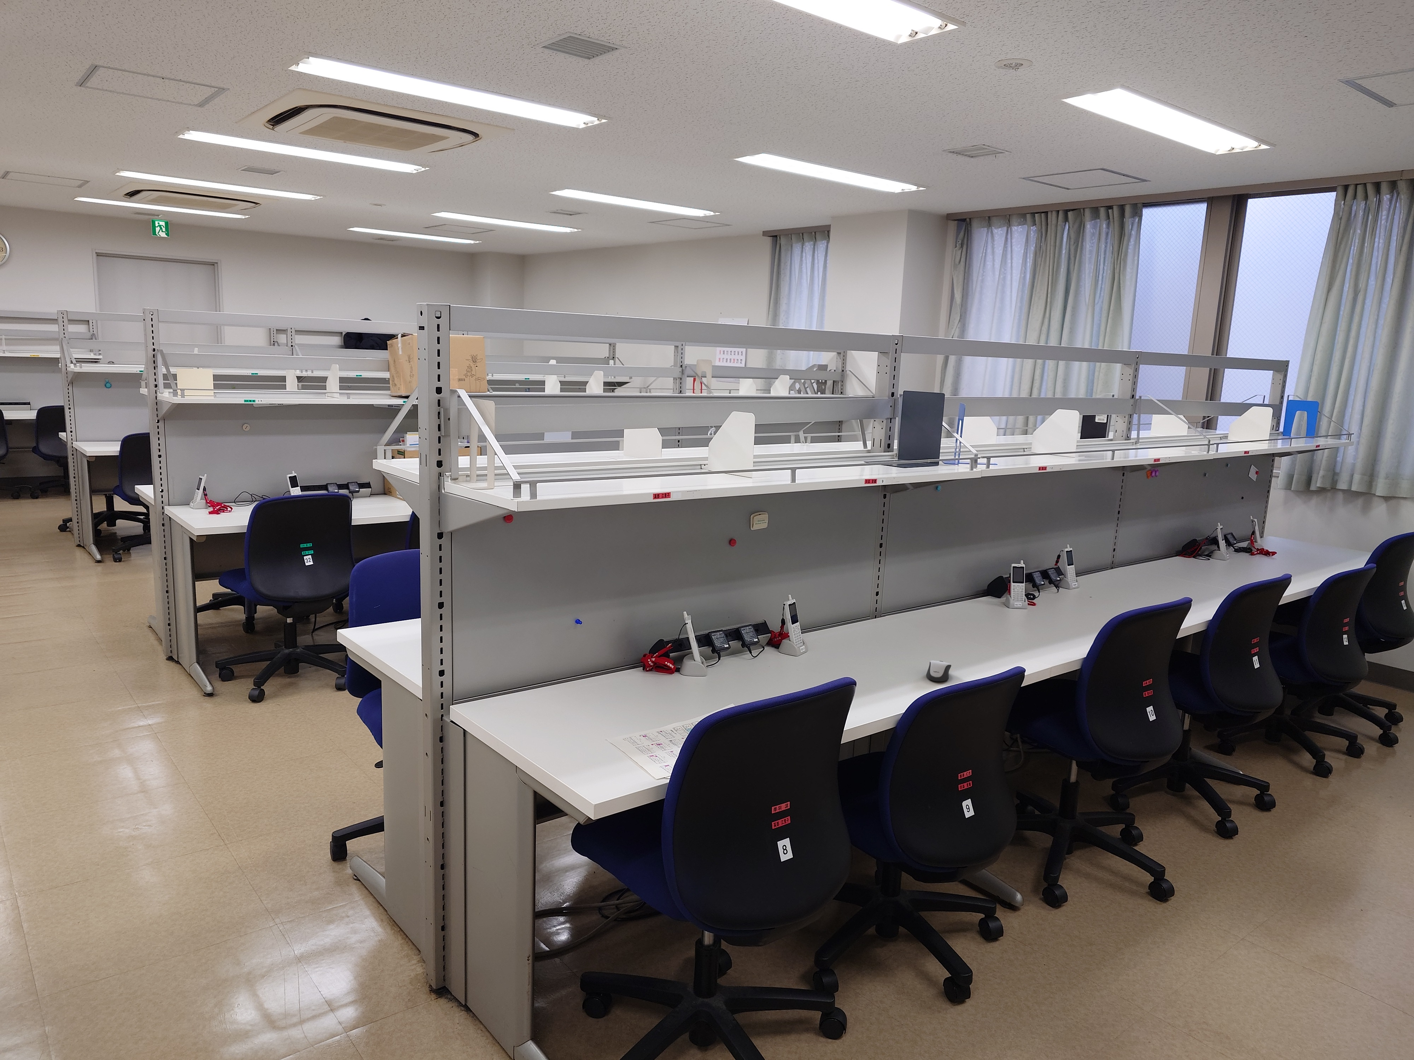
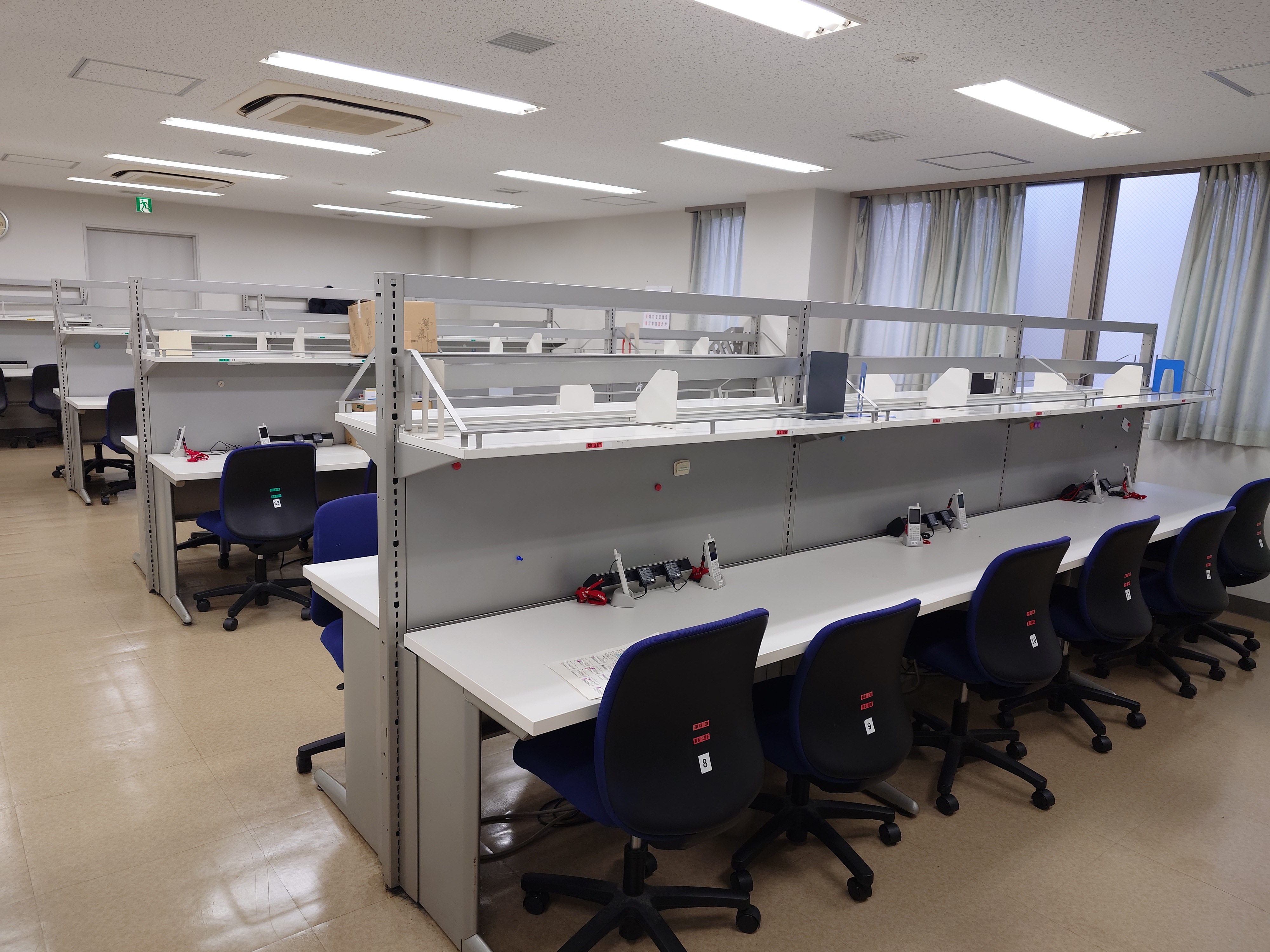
- computer mouse (939, 668)
